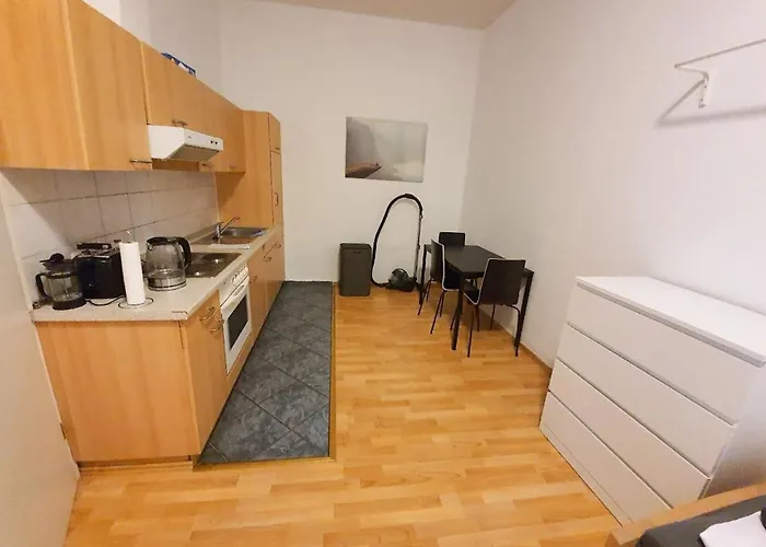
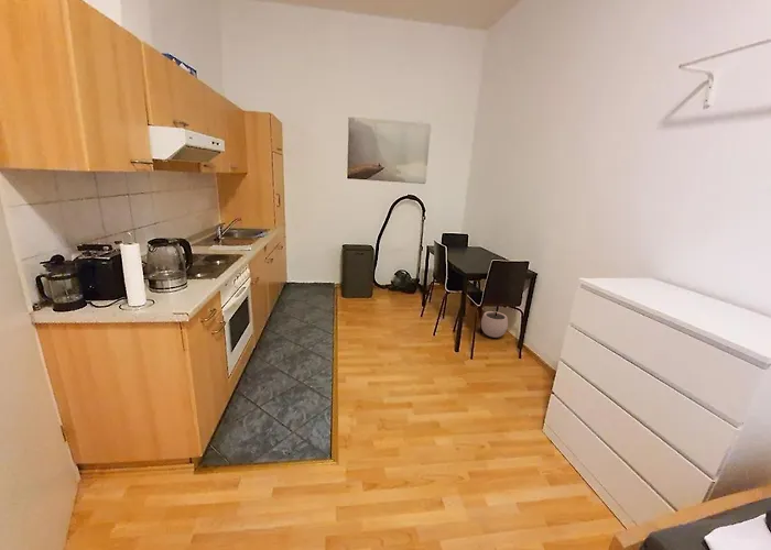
+ plant pot (495, 320)
